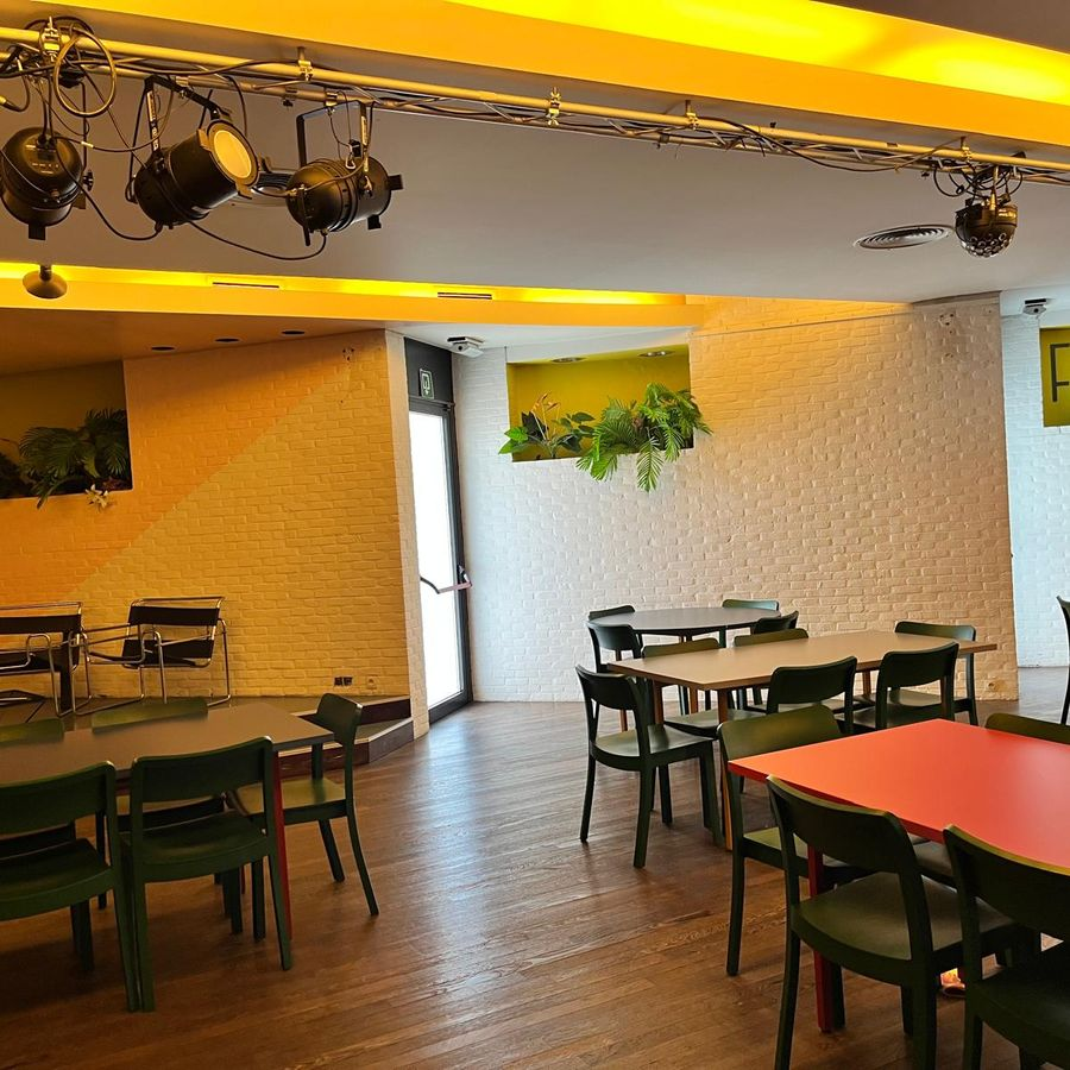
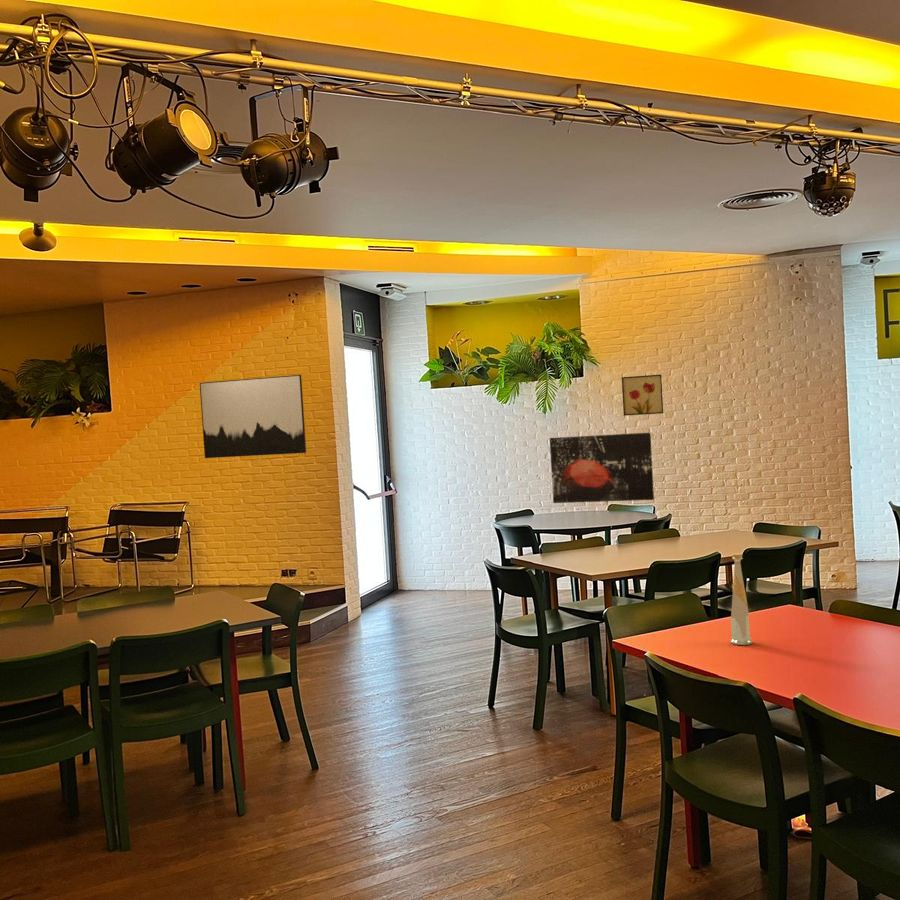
+ wall art (642, 395)
+ wall art (252, 417)
+ wall art (601, 468)
+ bottle (739, 598)
